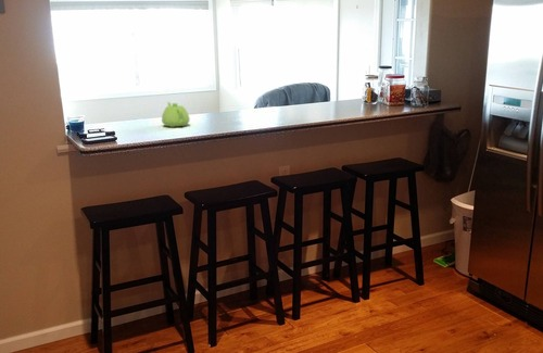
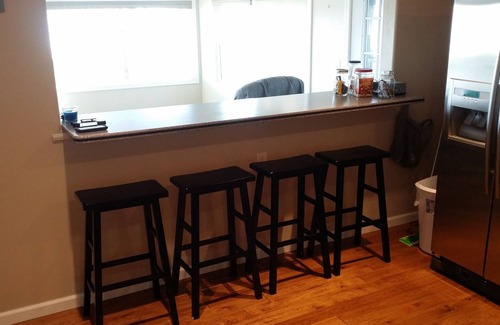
- teapot (174, 114)
